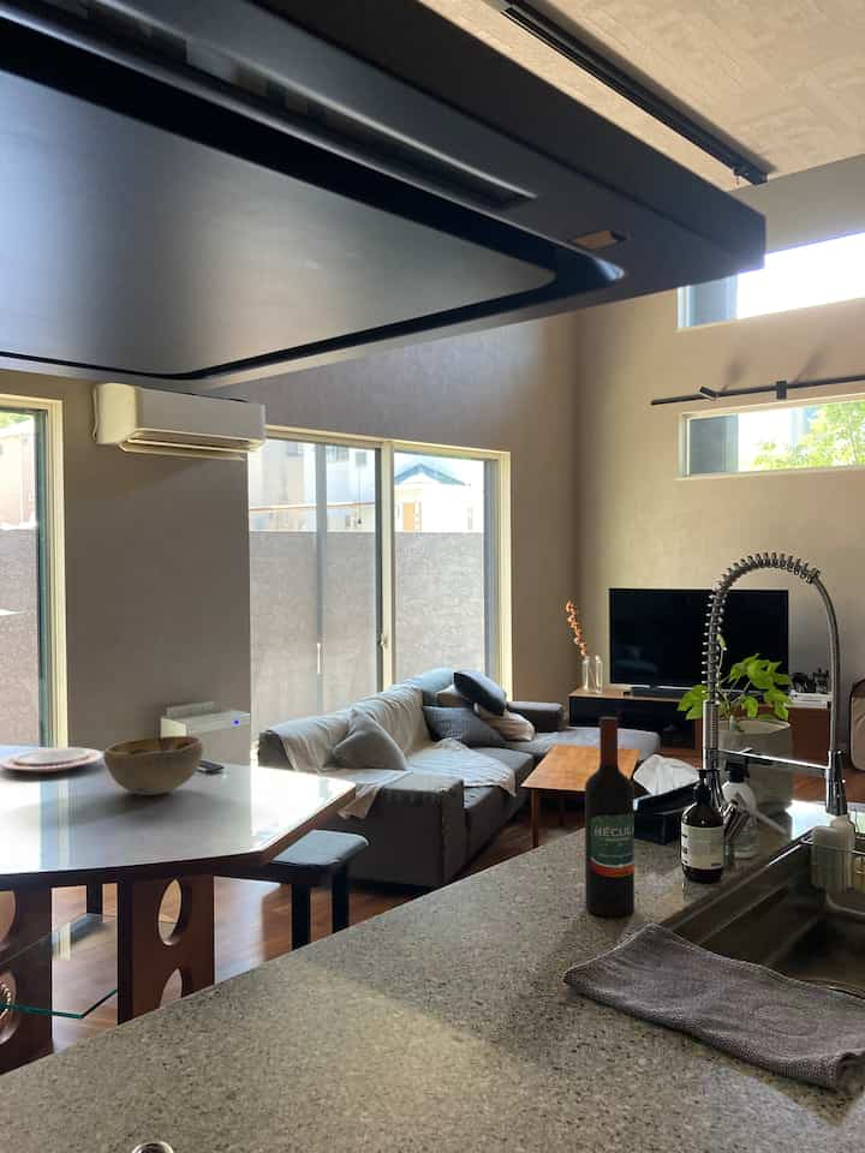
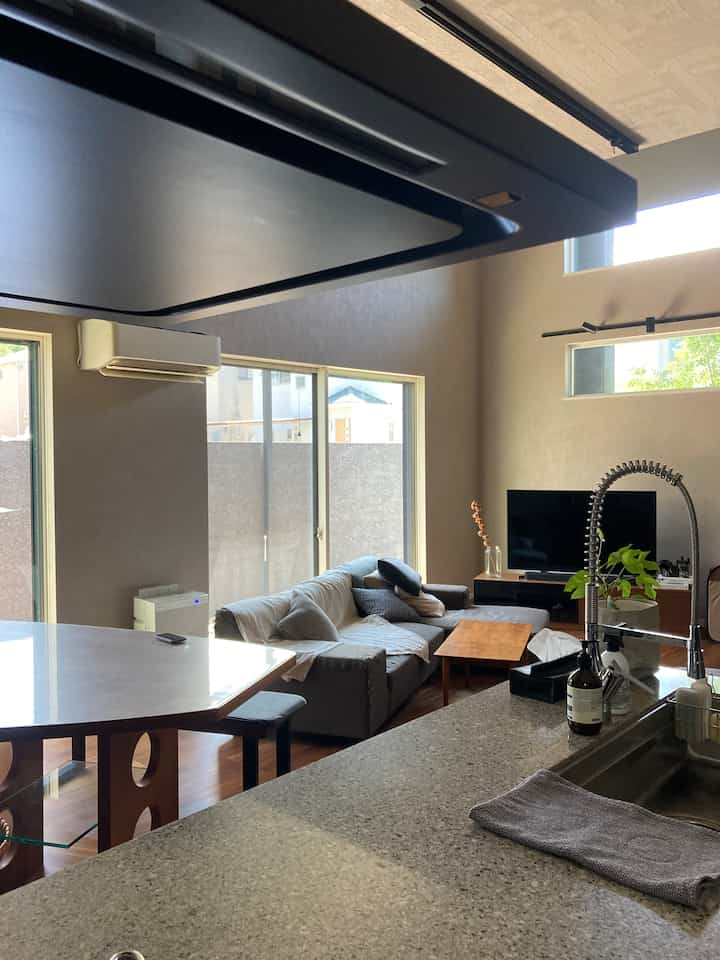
- decorative bowl (154, 766)
- wine bottle (609, 813)
- plate (52, 760)
